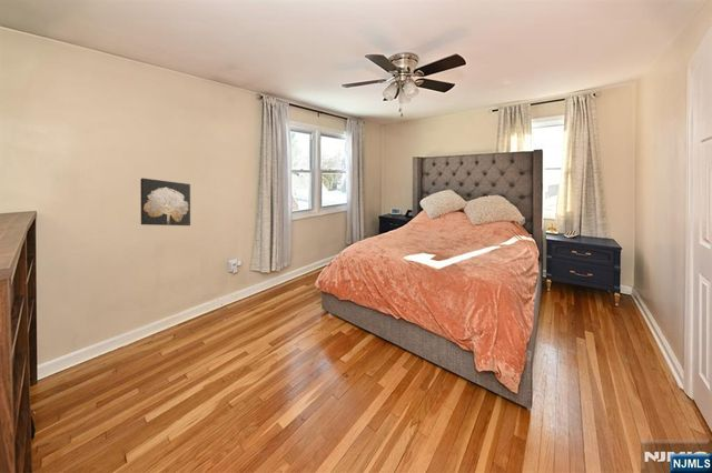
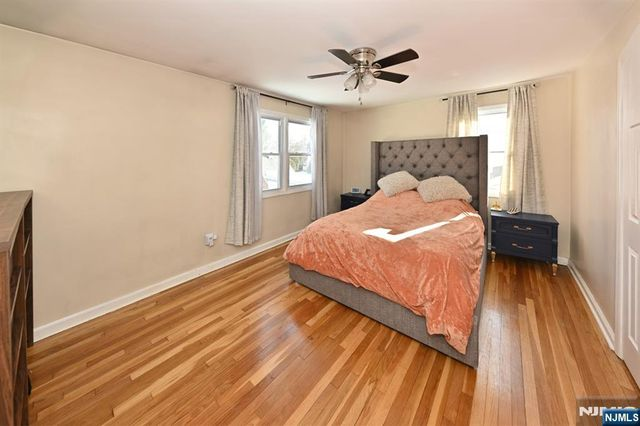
- wall art (166, 203)
